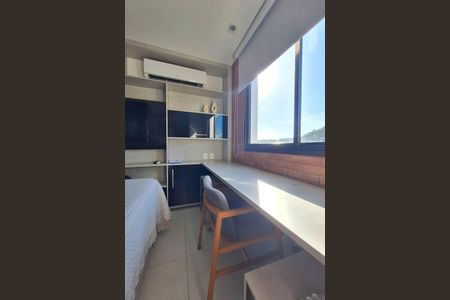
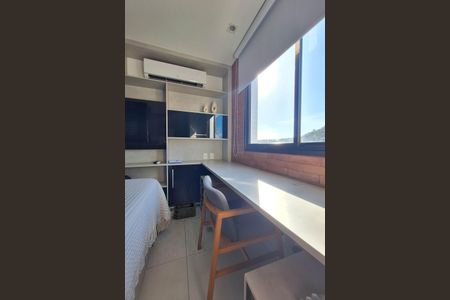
+ storage bin (185, 210)
